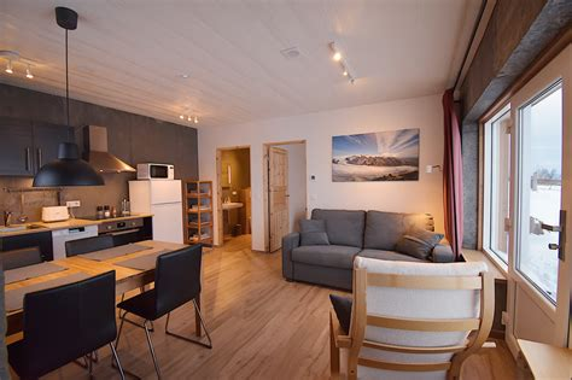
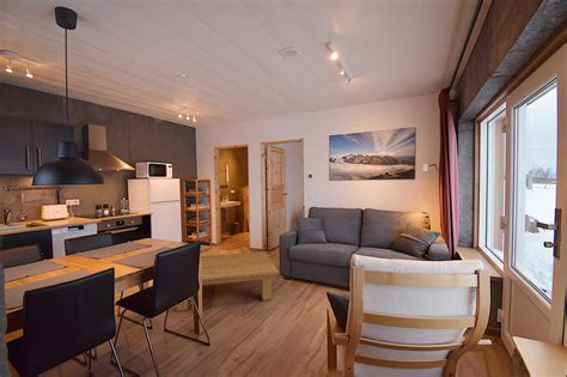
+ coffee table (225, 278)
